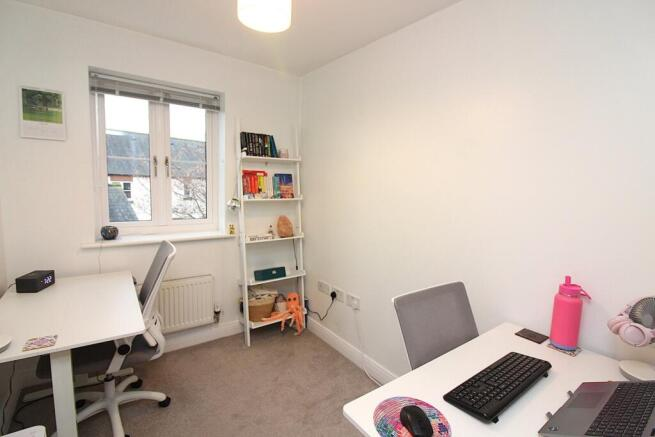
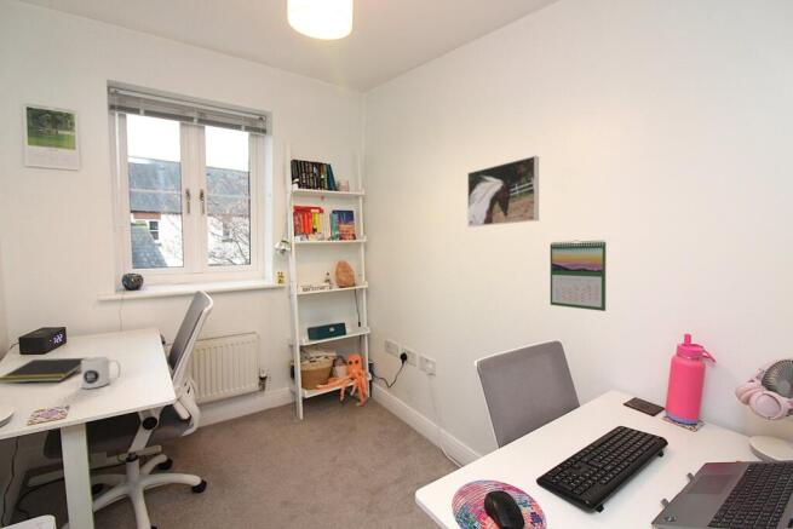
+ calendar (576, 274)
+ notepad (46, 369)
+ mug (102, 370)
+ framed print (500, 194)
